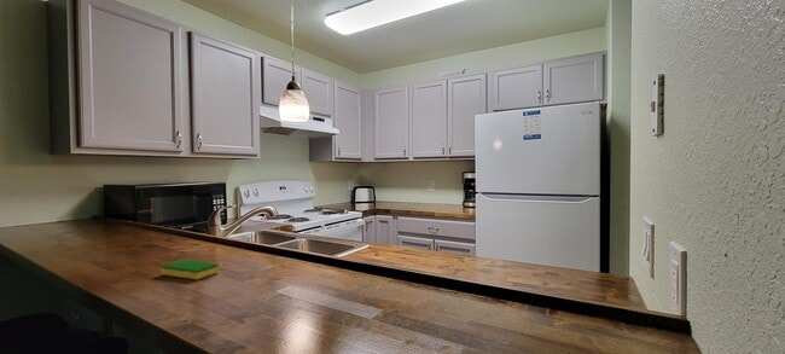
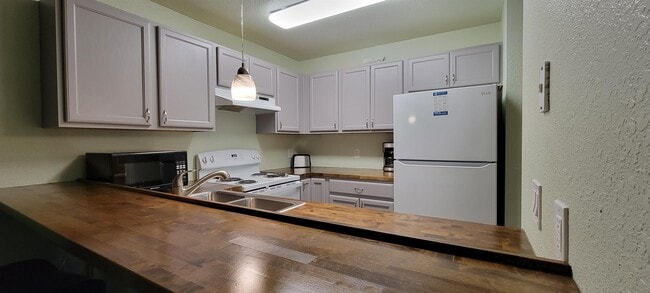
- dish sponge (190, 268)
